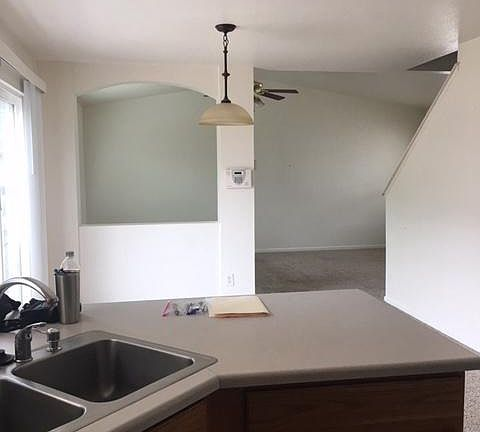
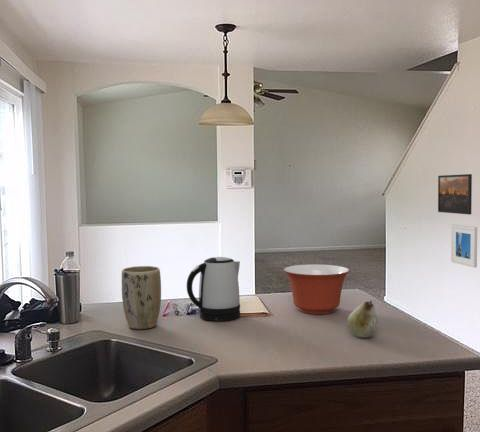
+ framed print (463, 245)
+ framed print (453, 194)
+ kettle (214, 287)
+ mixing bowl (316, 289)
+ fruit (362, 317)
+ plant pot (141, 297)
